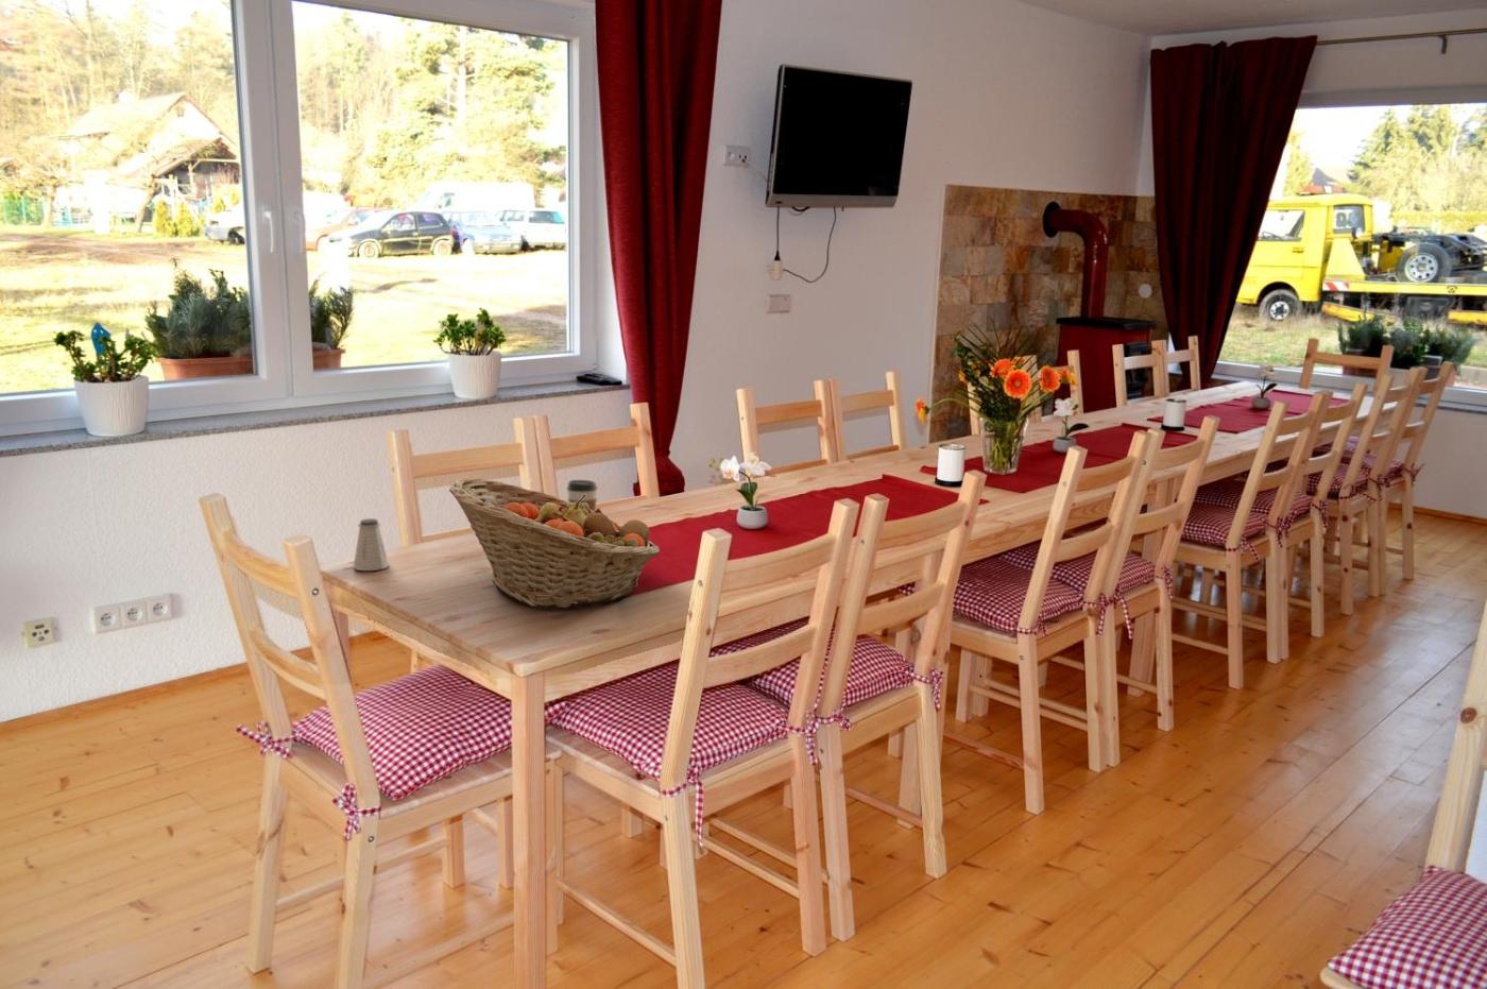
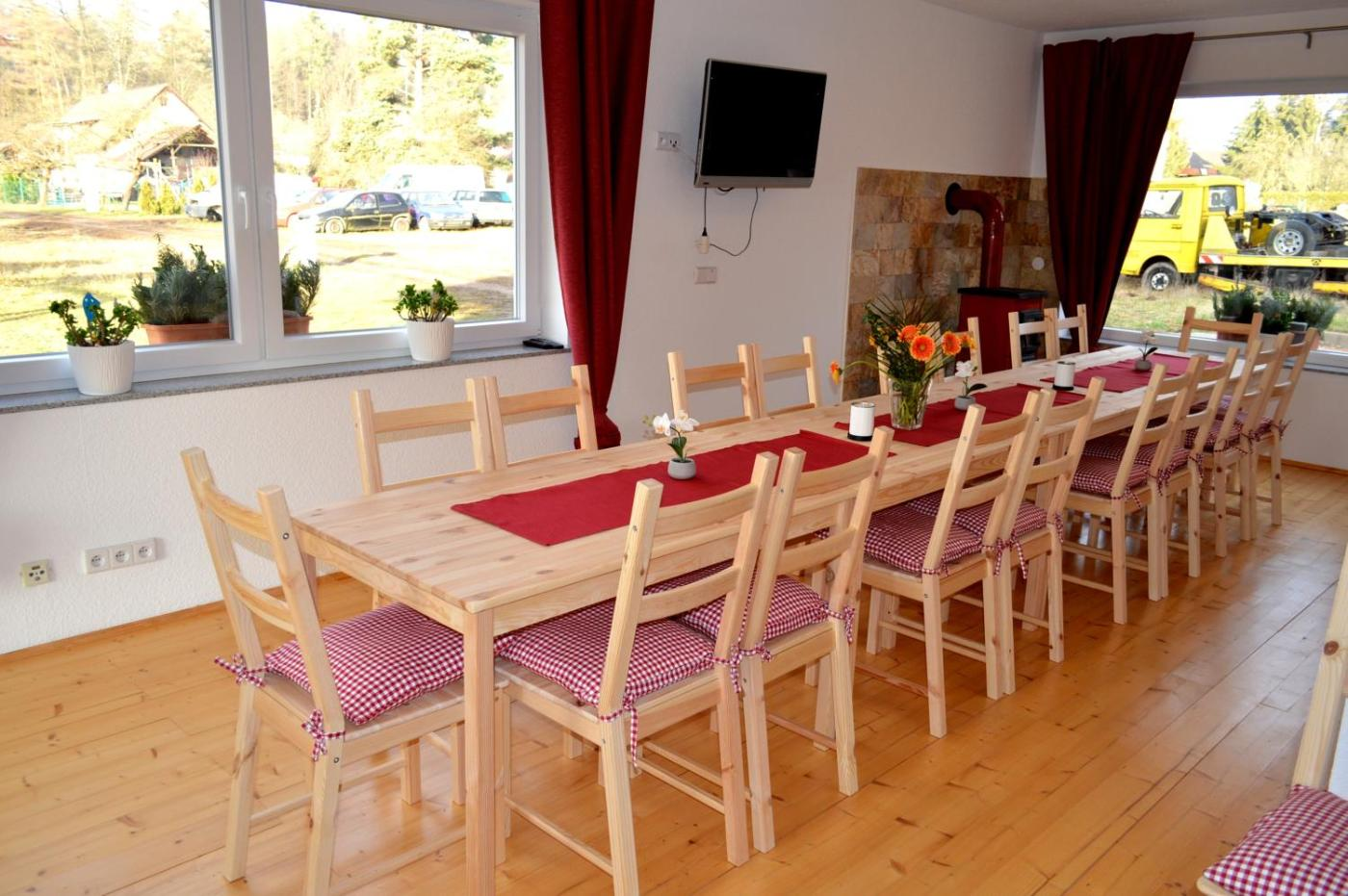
- fruit basket (554, 534)
- saltshaker (370, 543)
- coffee cup (582, 502)
